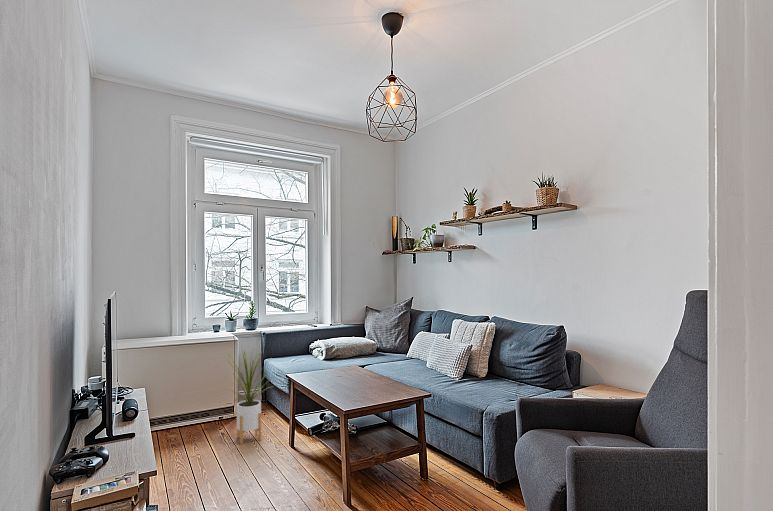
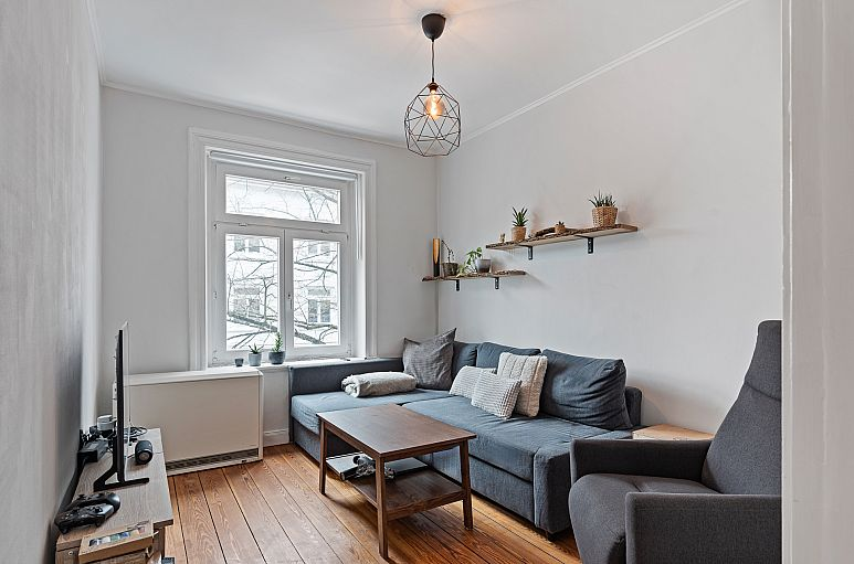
- house plant (250, 392)
